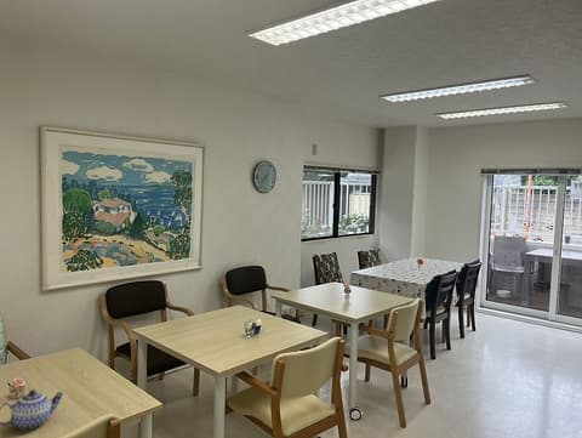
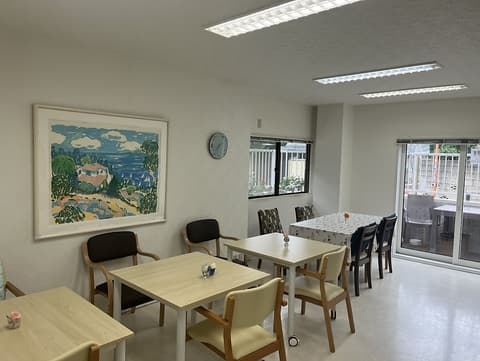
- teapot (30, 406)
